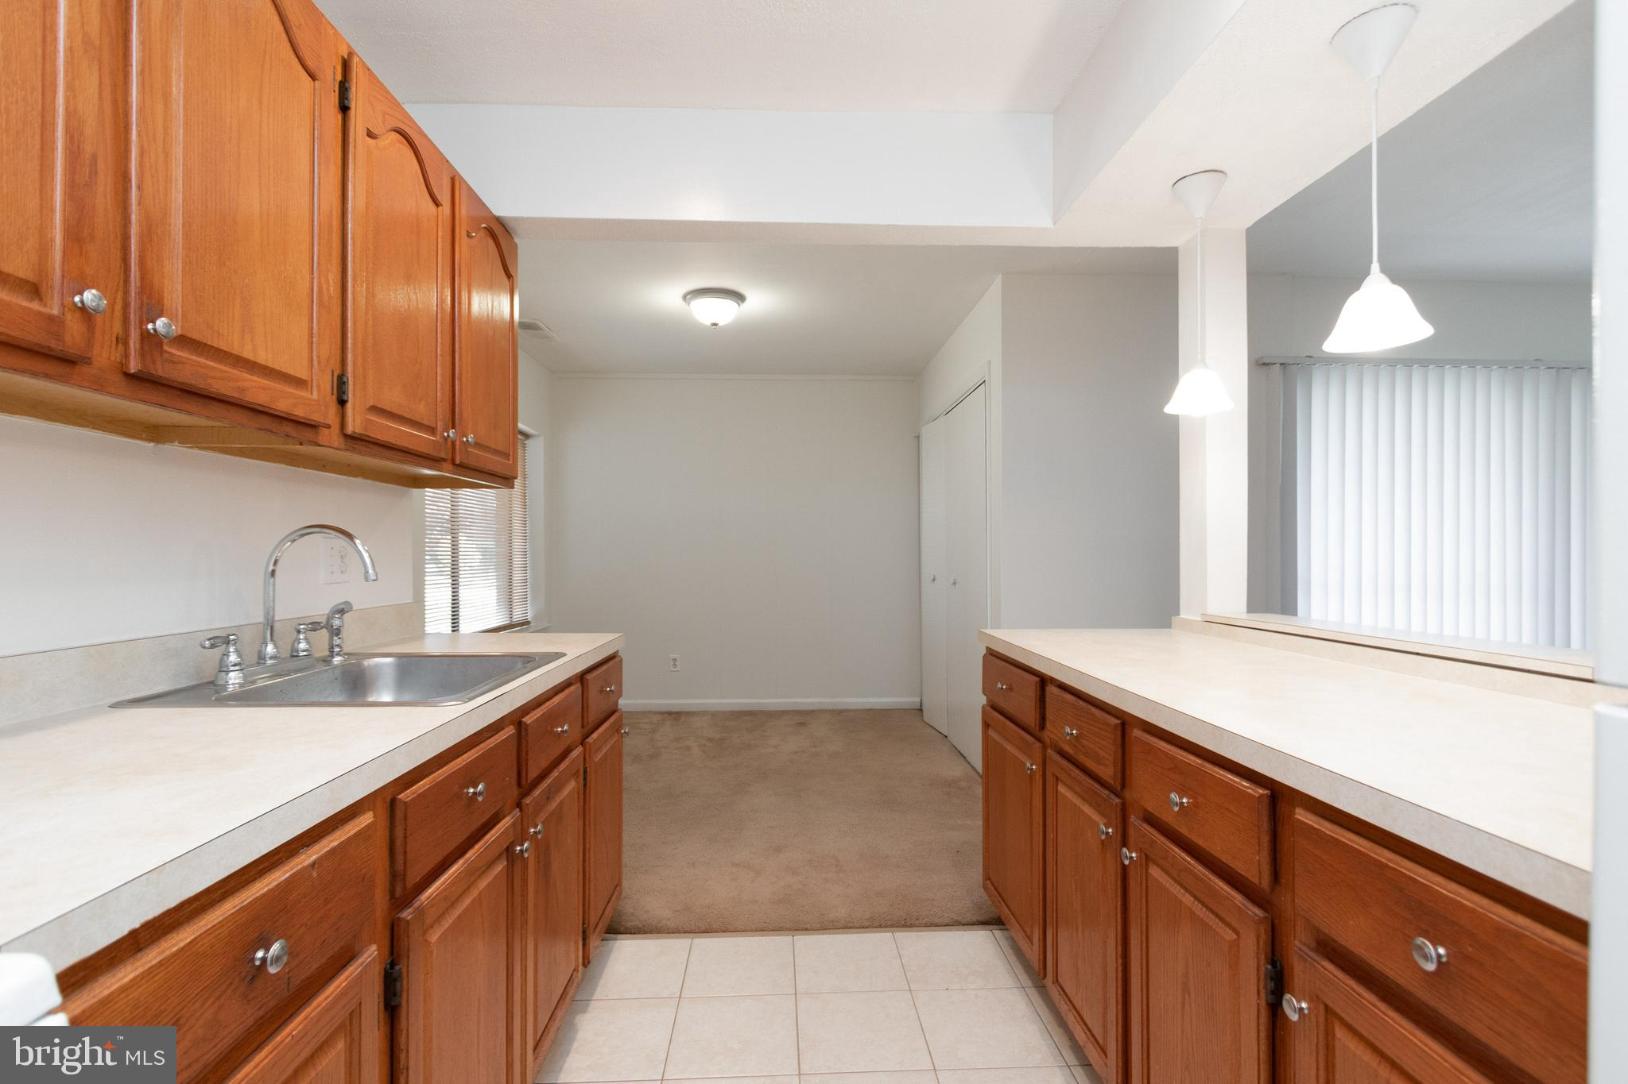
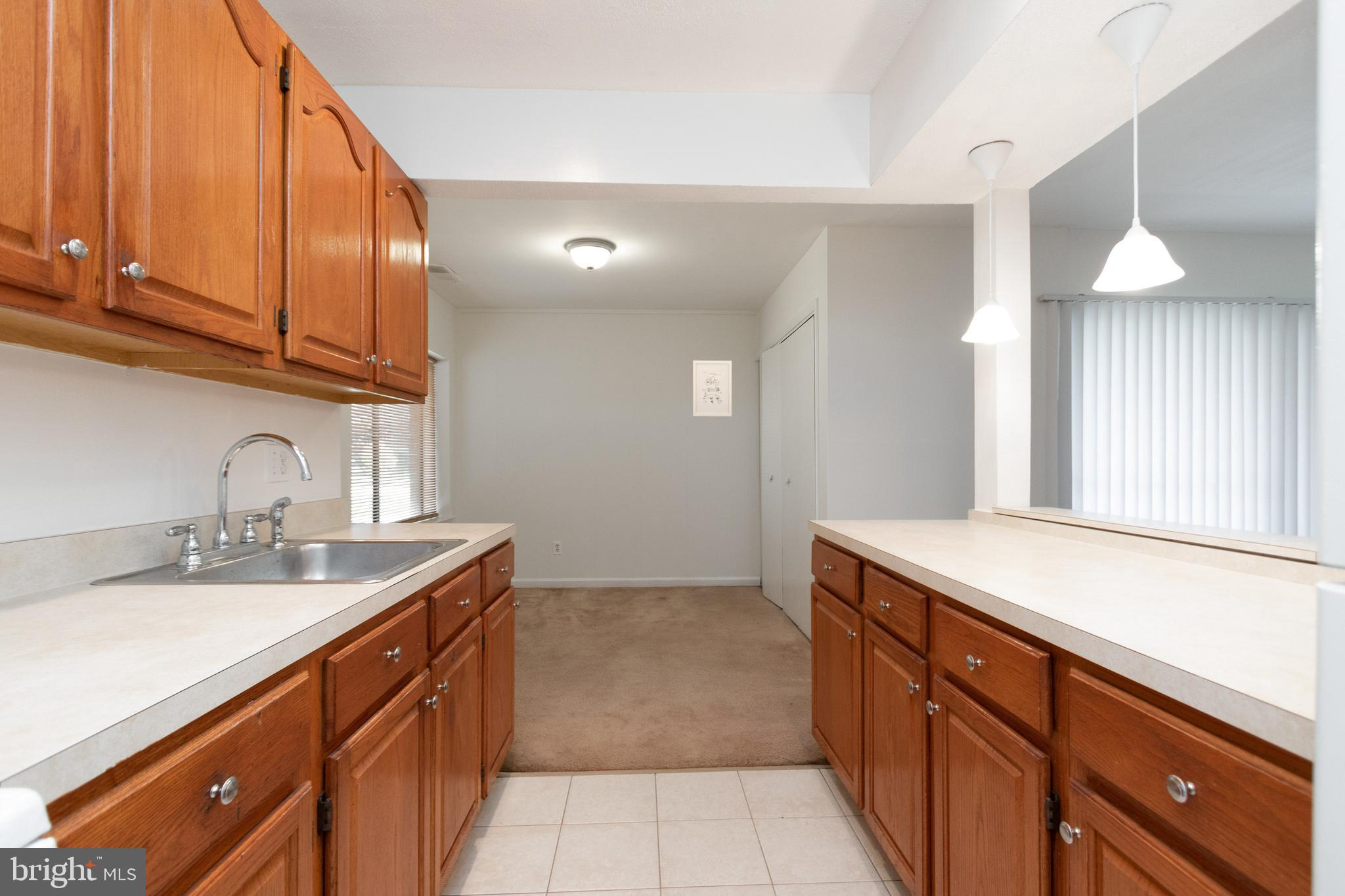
+ wall art (712, 388)
